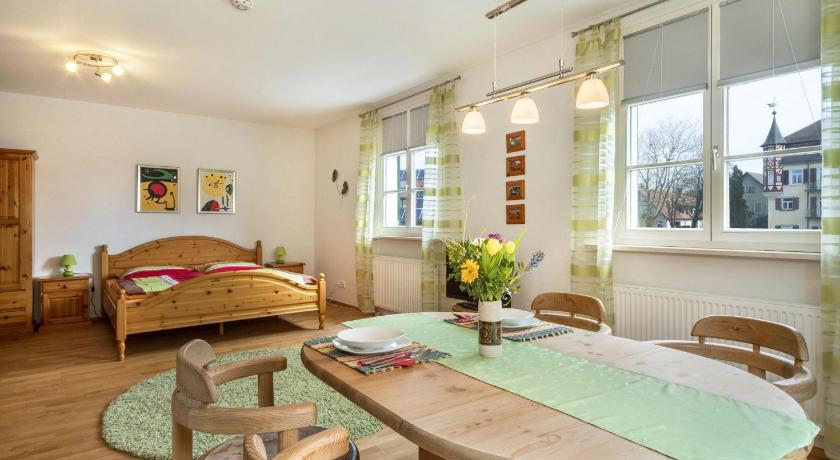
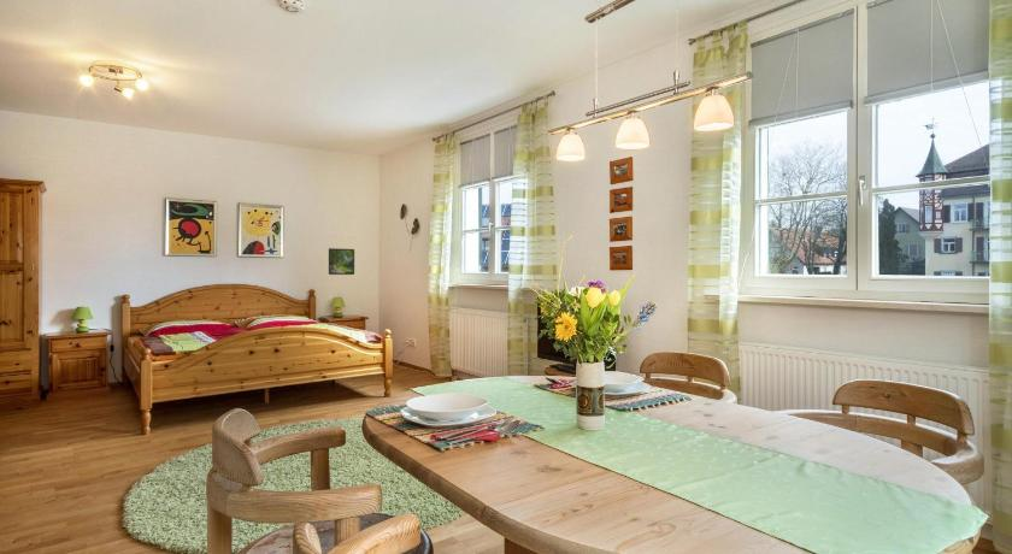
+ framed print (341, 261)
